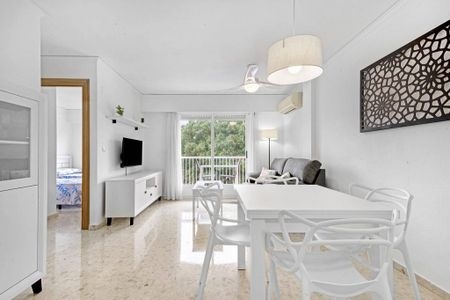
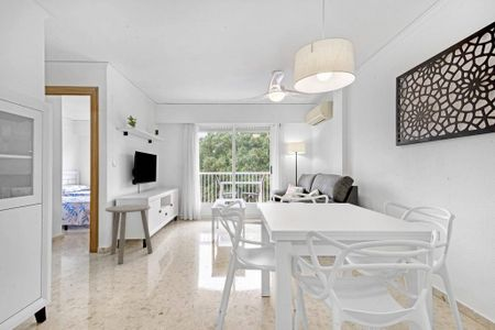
+ side table (124, 232)
